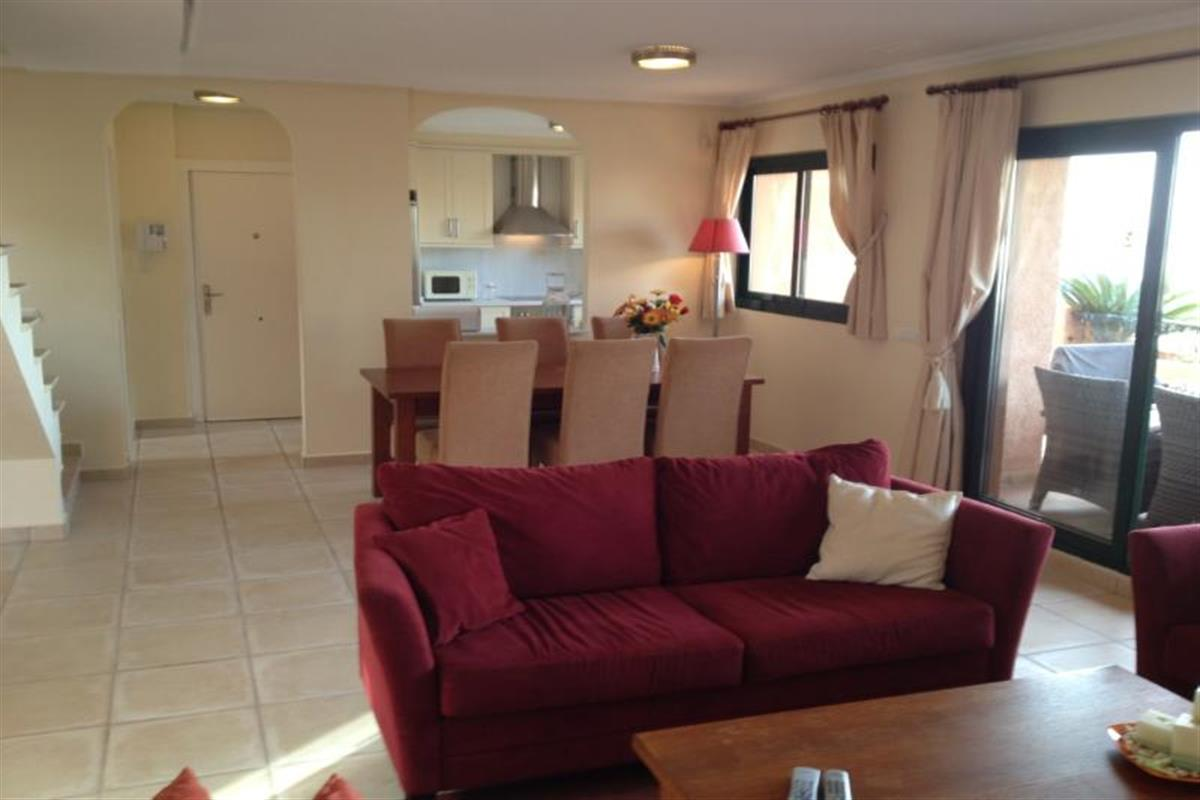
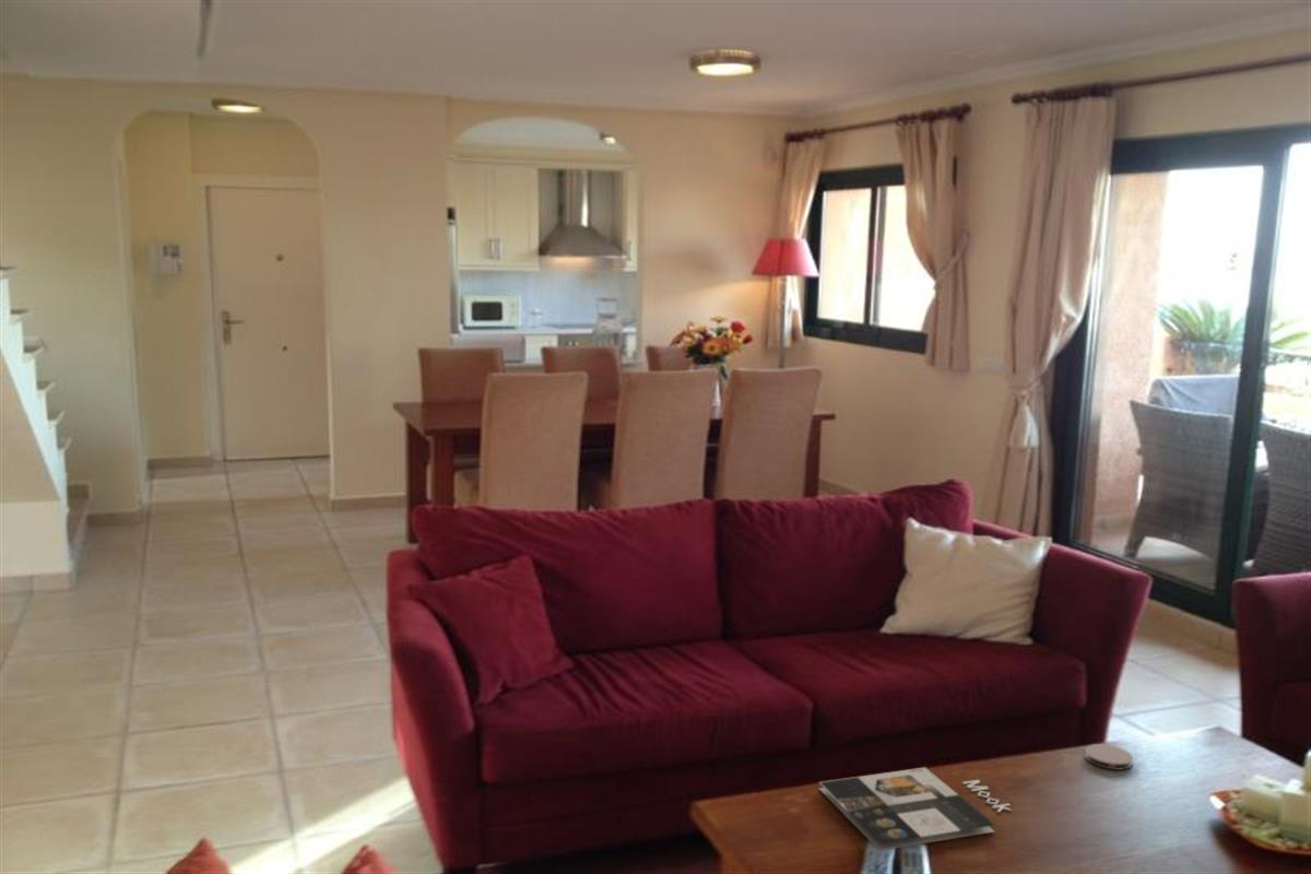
+ coaster (1108, 756)
+ magazine (923, 803)
